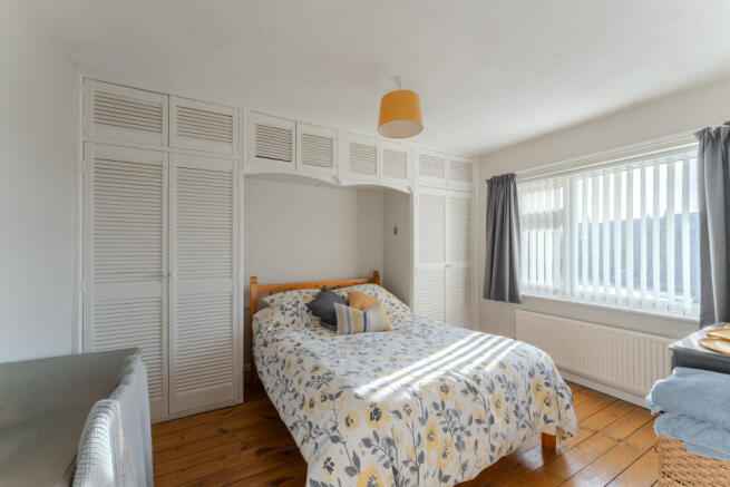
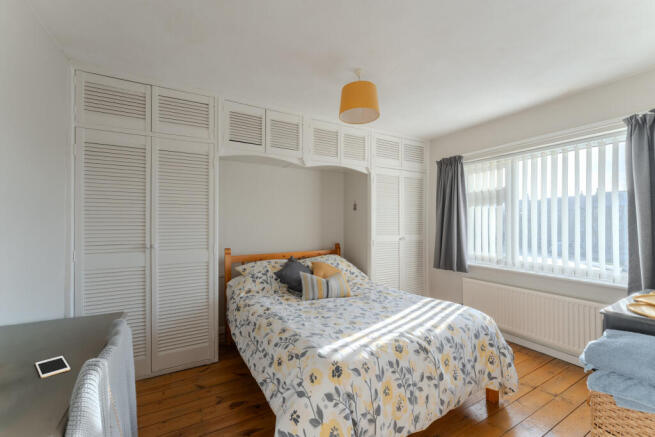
+ cell phone (52, 366)
